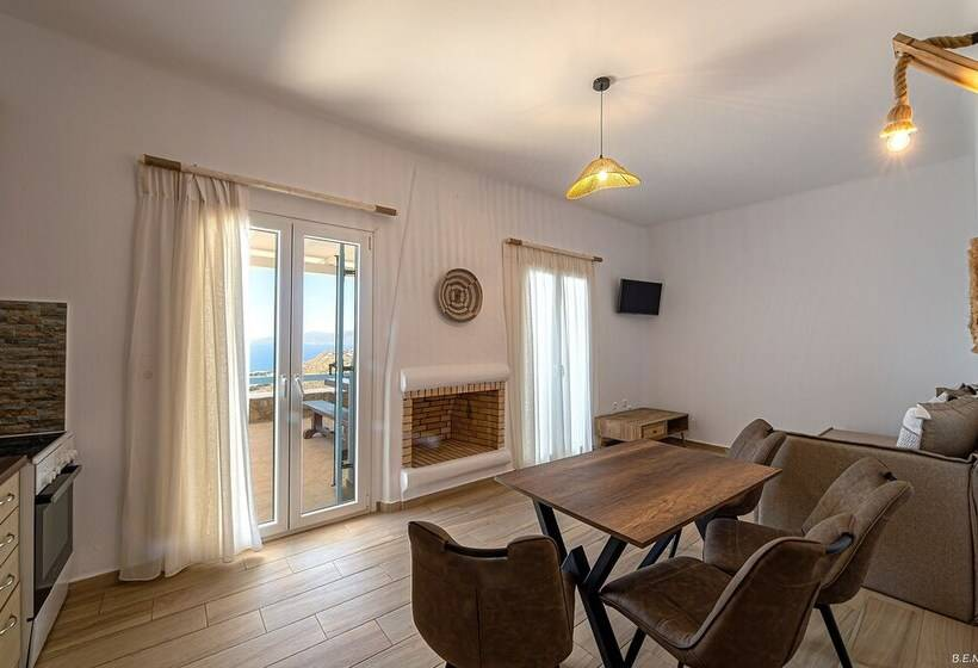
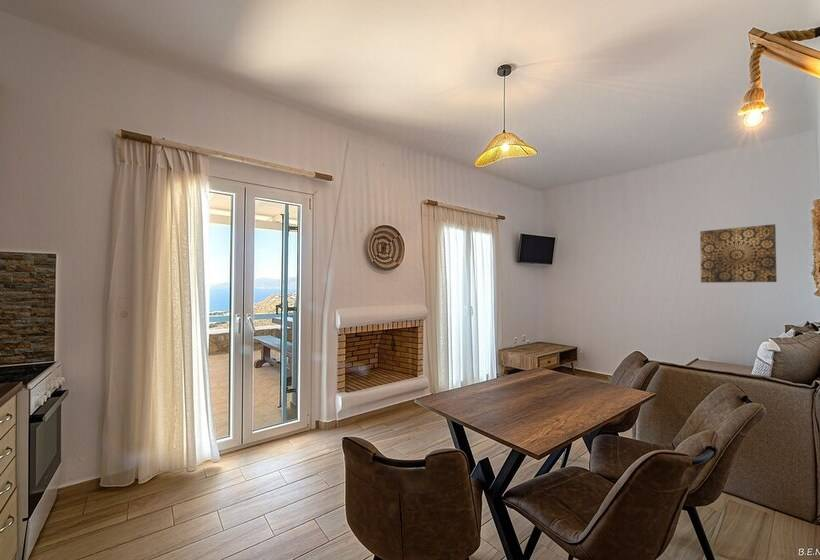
+ wall art (736, 255)
